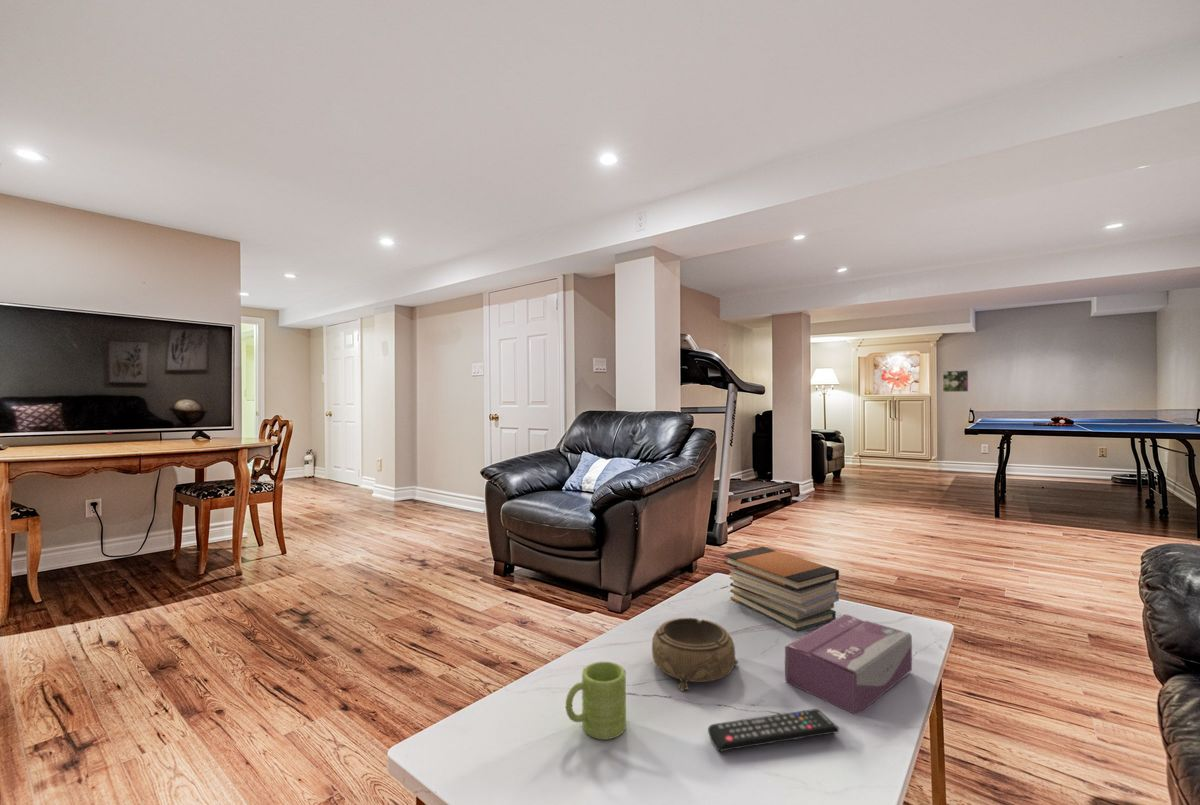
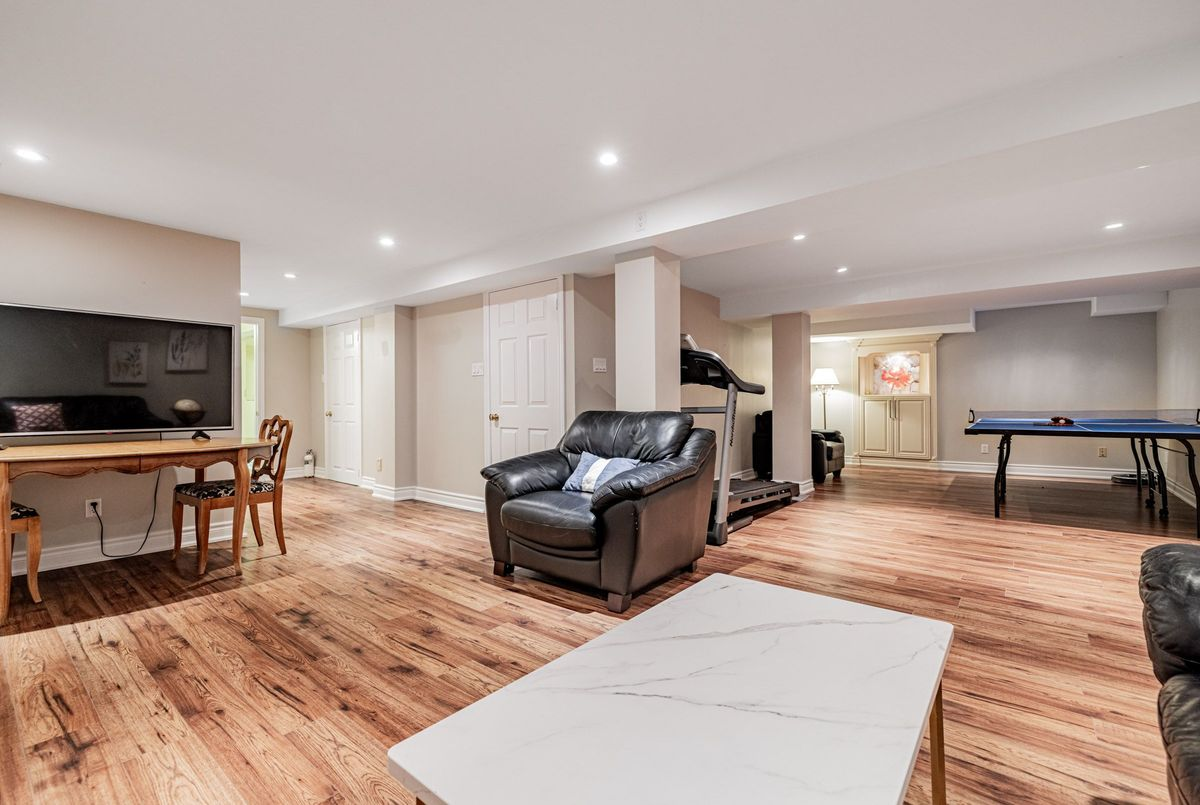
- remote control (773, 730)
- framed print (955, 381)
- tissue box (849, 657)
- mug (595, 701)
- book stack (780, 585)
- decorative bowl (692, 650)
